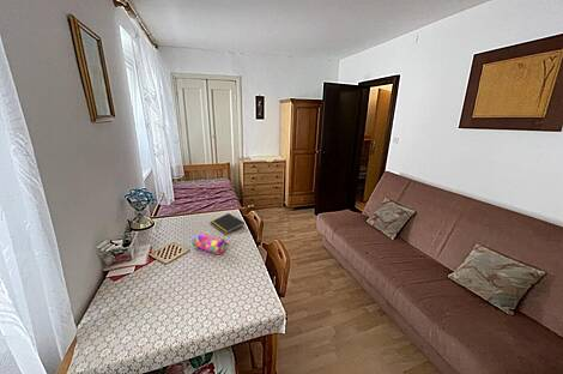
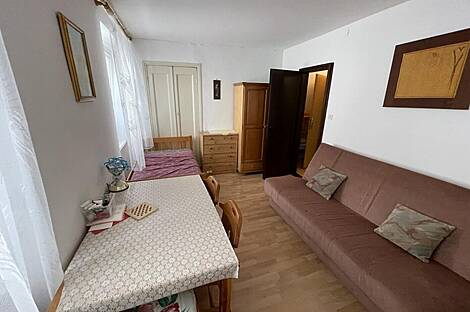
- notepad (226, 223)
- pencil case (210, 242)
